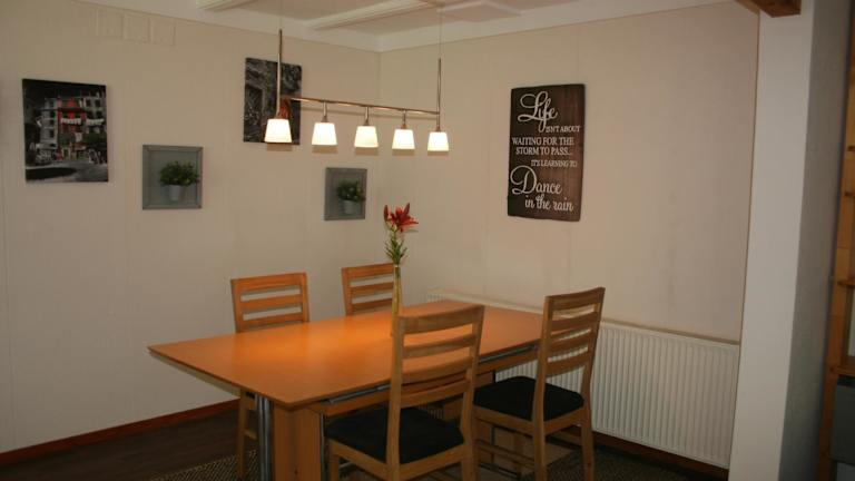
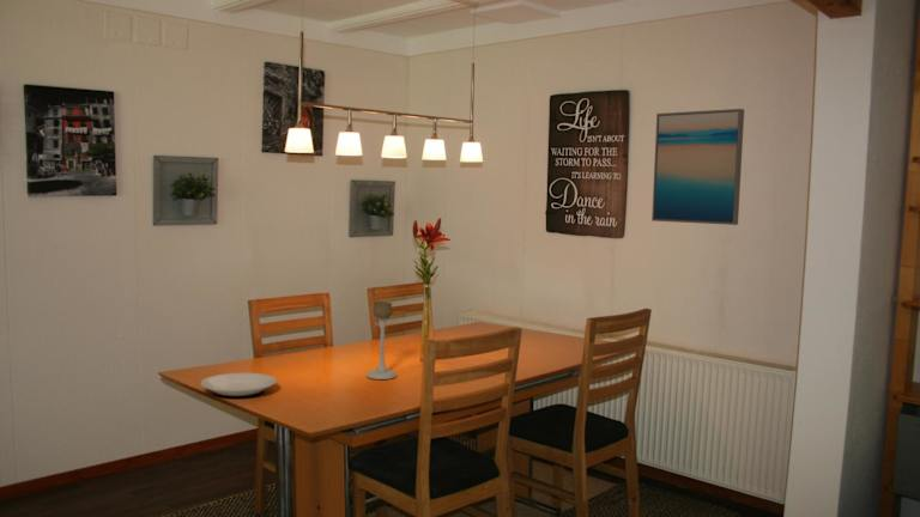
+ wall art (696, 166)
+ candle holder (382, 339)
+ plate (238, 387)
